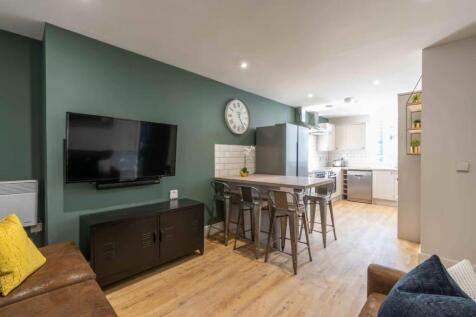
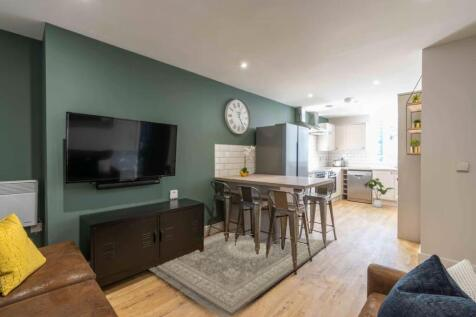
+ rug (249, 248)
+ house plant (377, 192)
